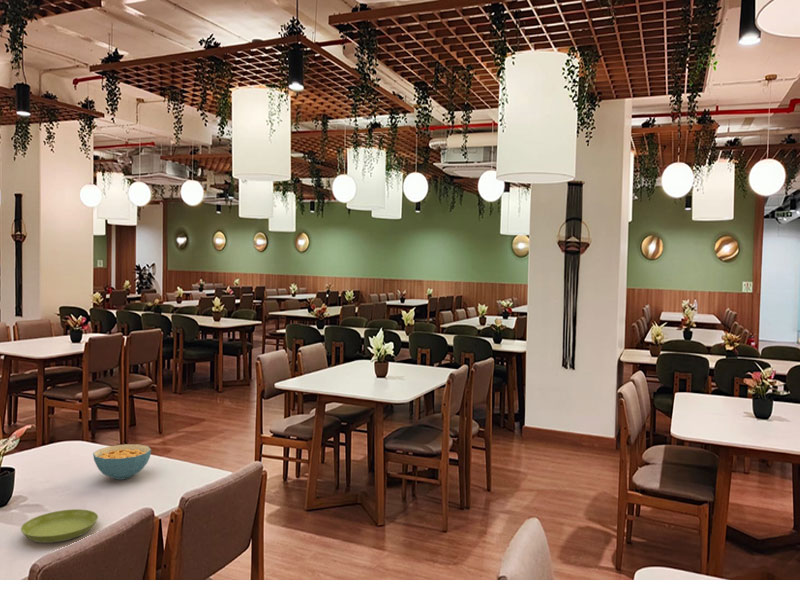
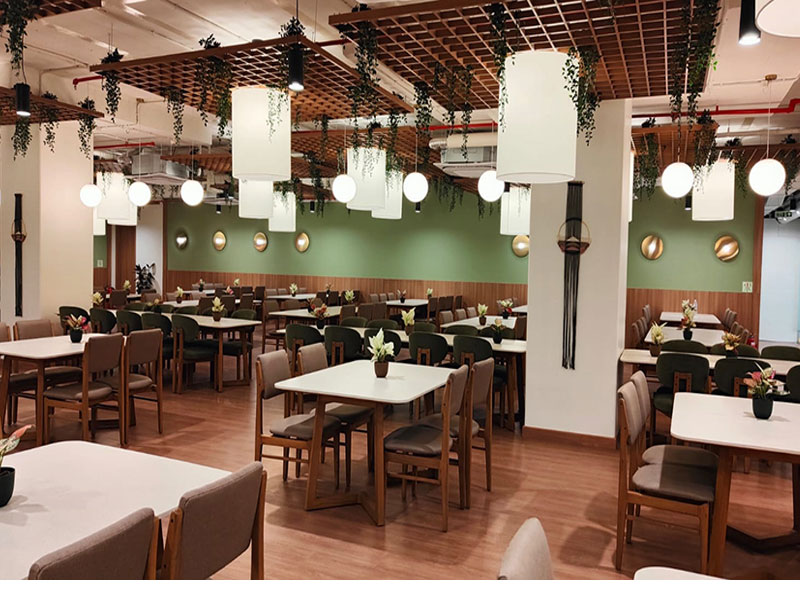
- cereal bowl (122, 464)
- saucer (60, 526)
